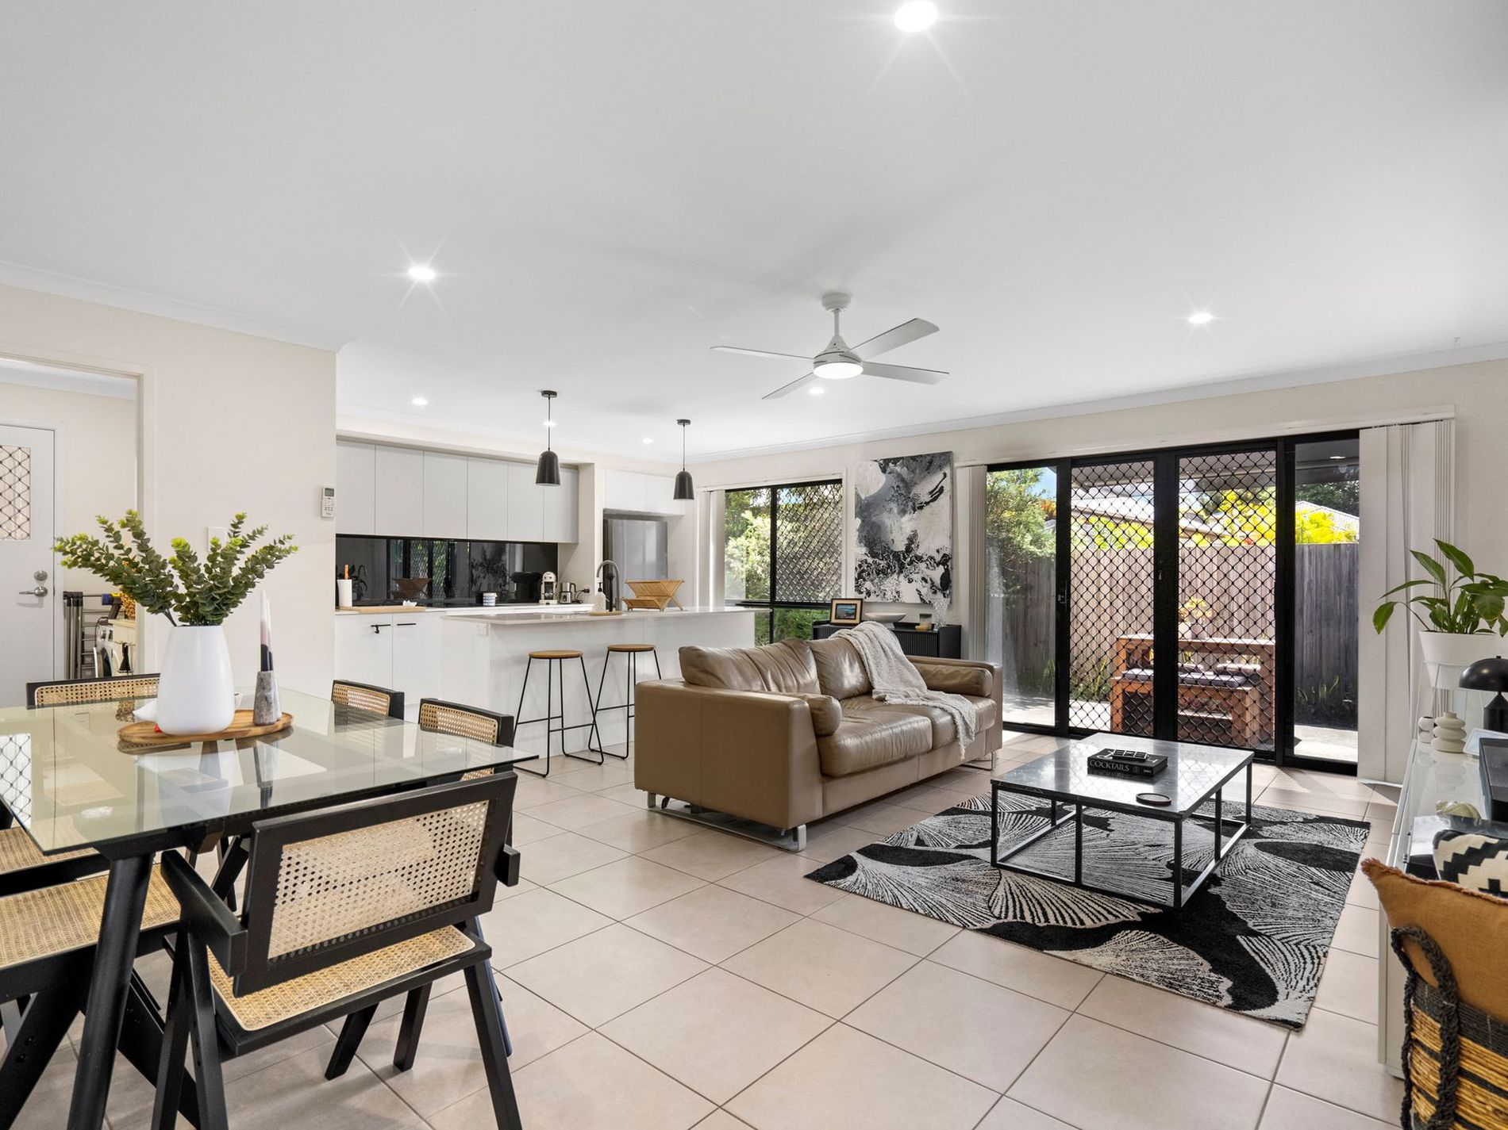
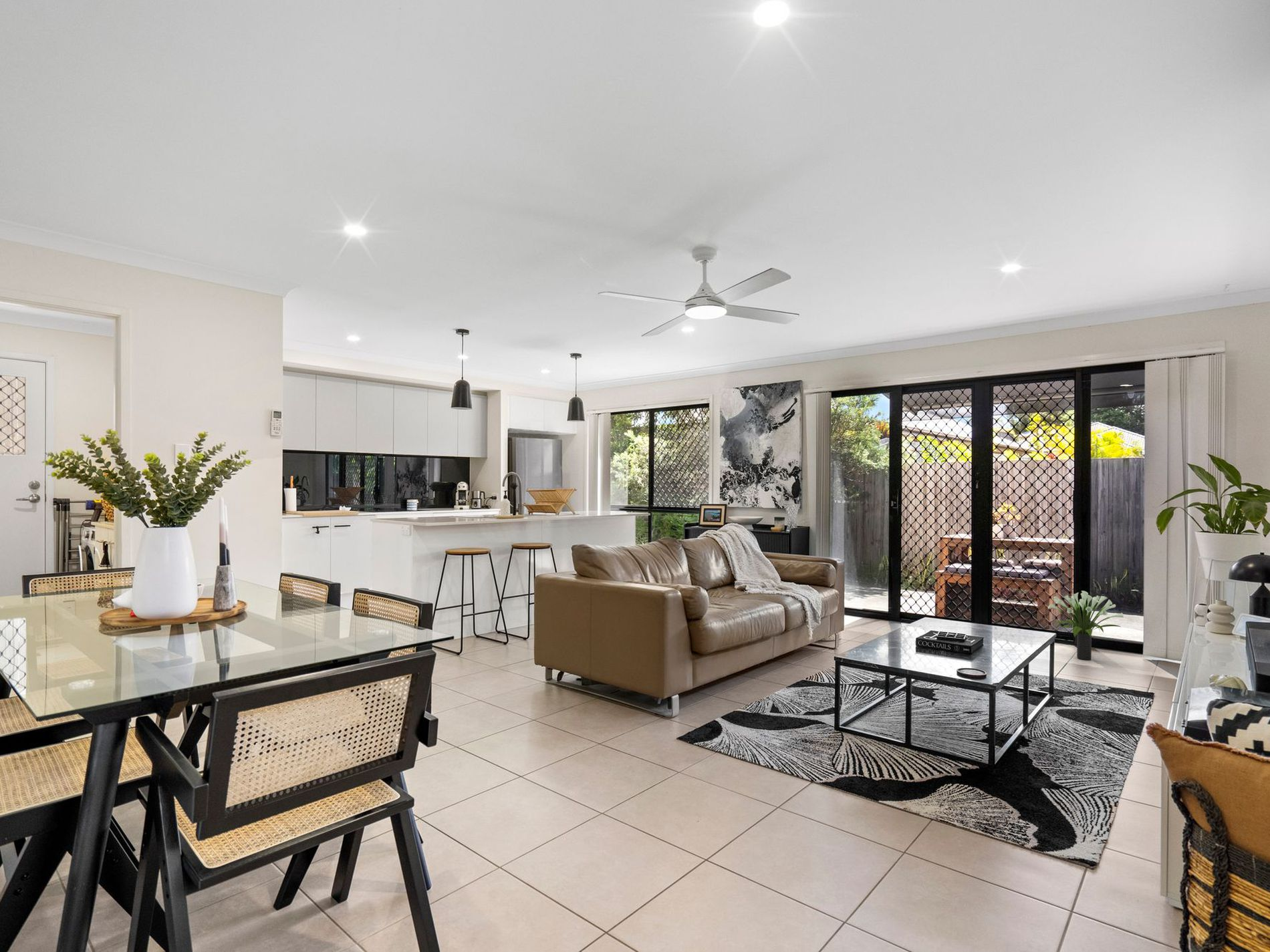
+ potted plant (1086, 625)
